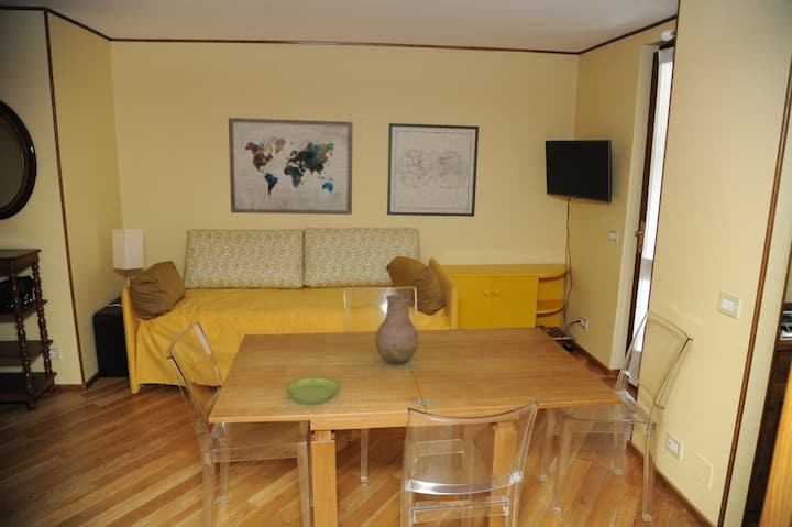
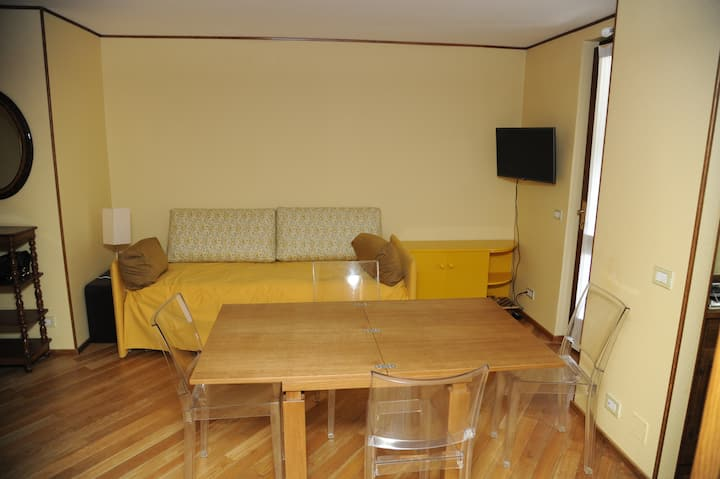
- saucer (312, 391)
- wall art (432, 171)
- vase (397, 329)
- wall art (292, 167)
